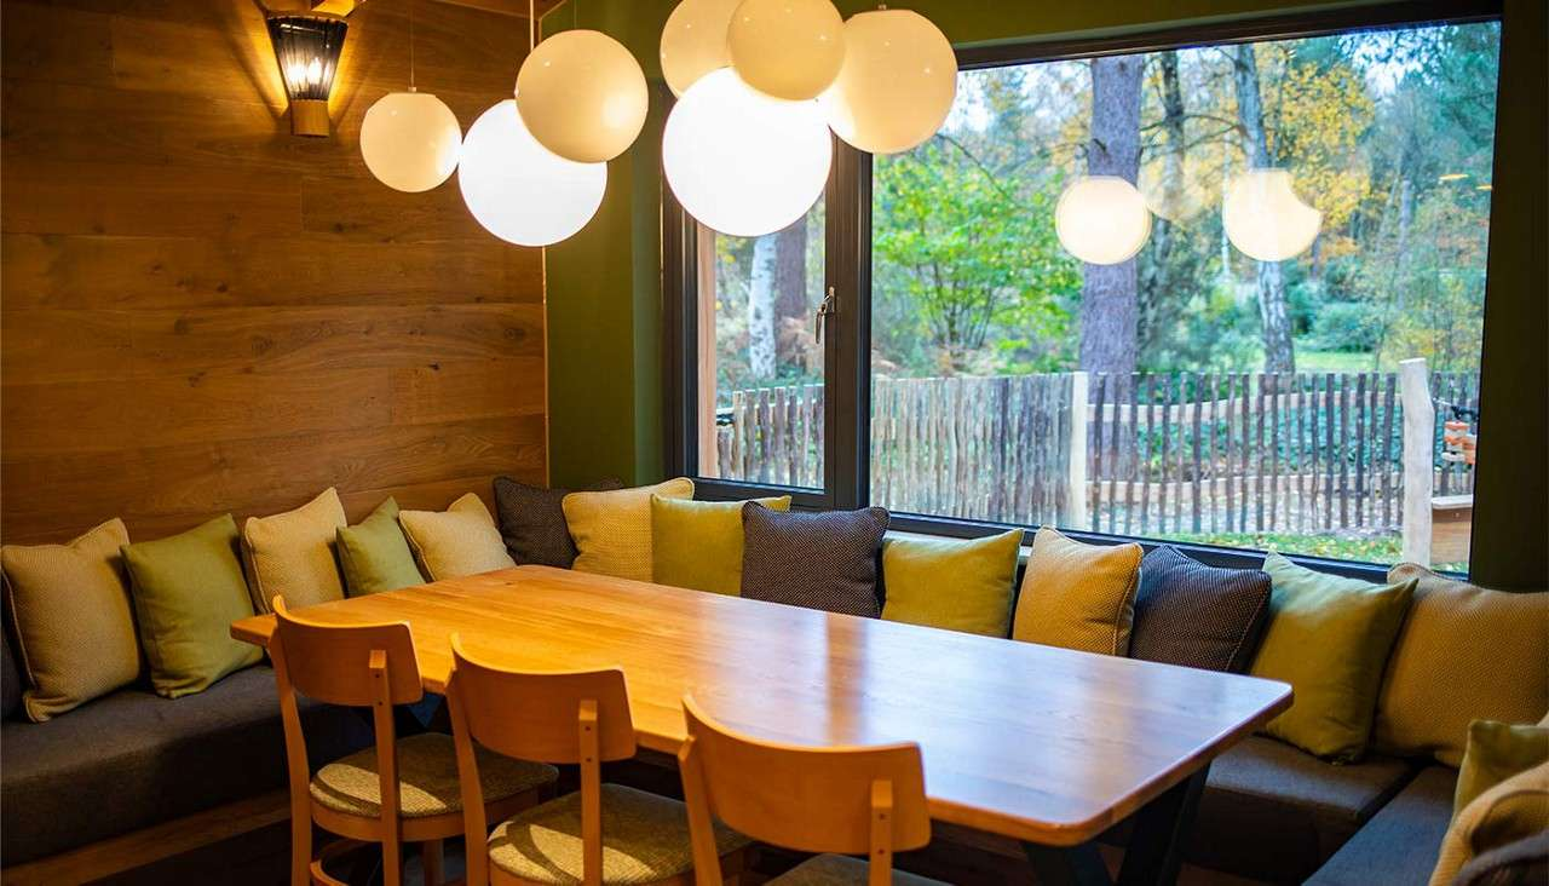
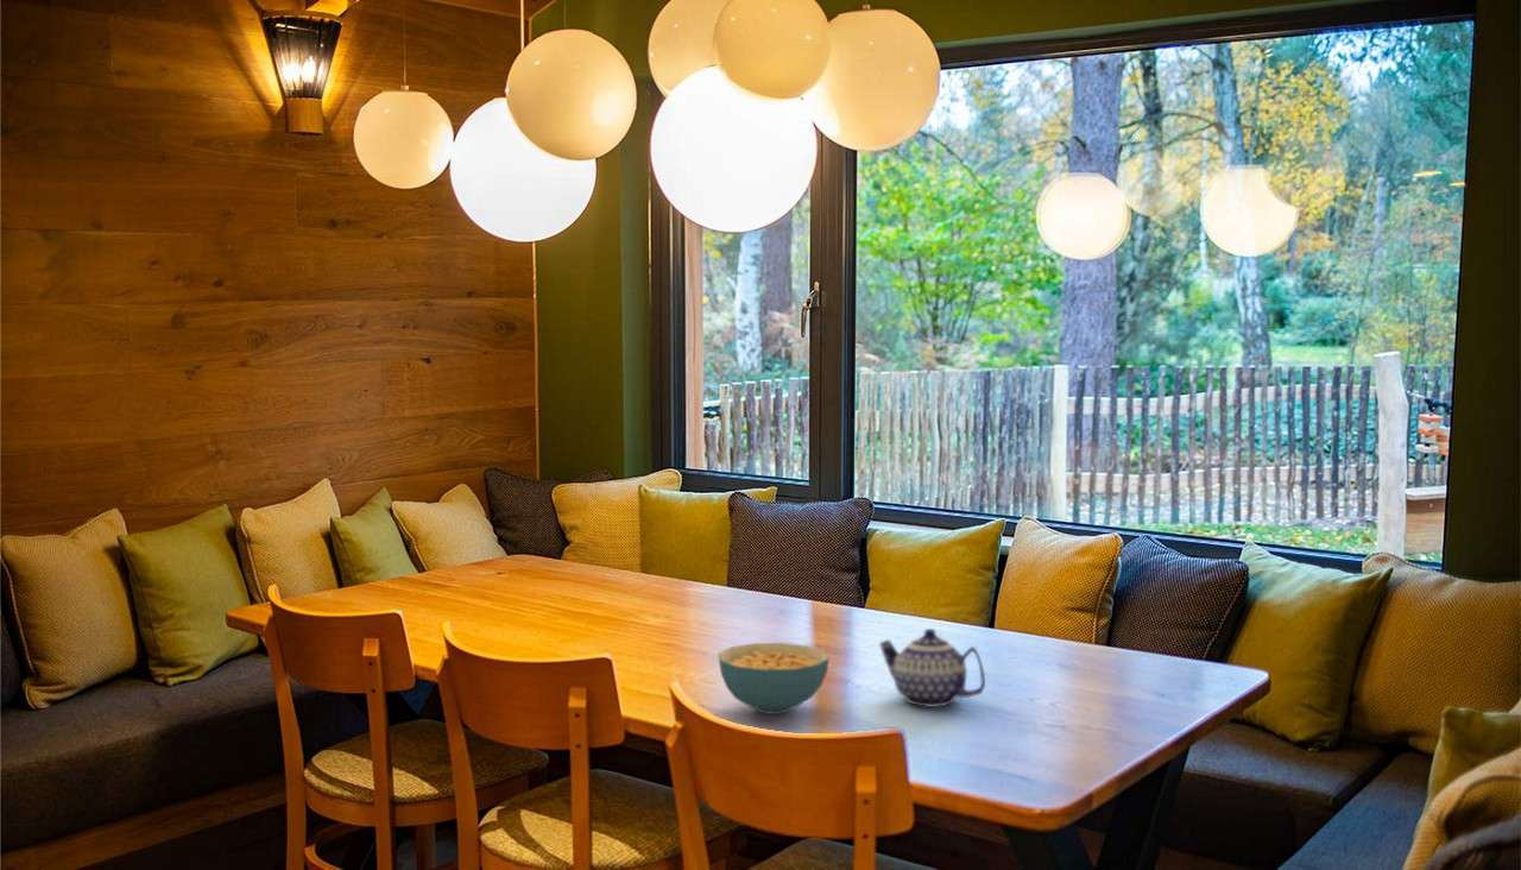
+ teapot (930, 664)
+ cereal bowl (772, 682)
